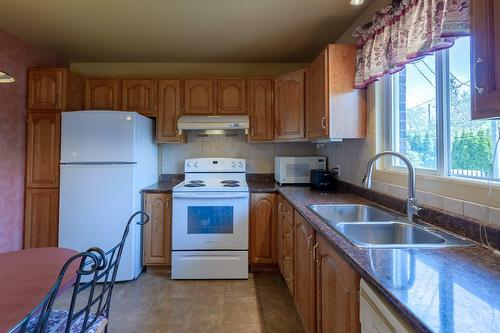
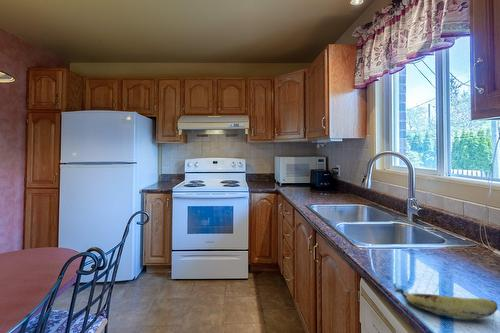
+ fruit (442, 300)
